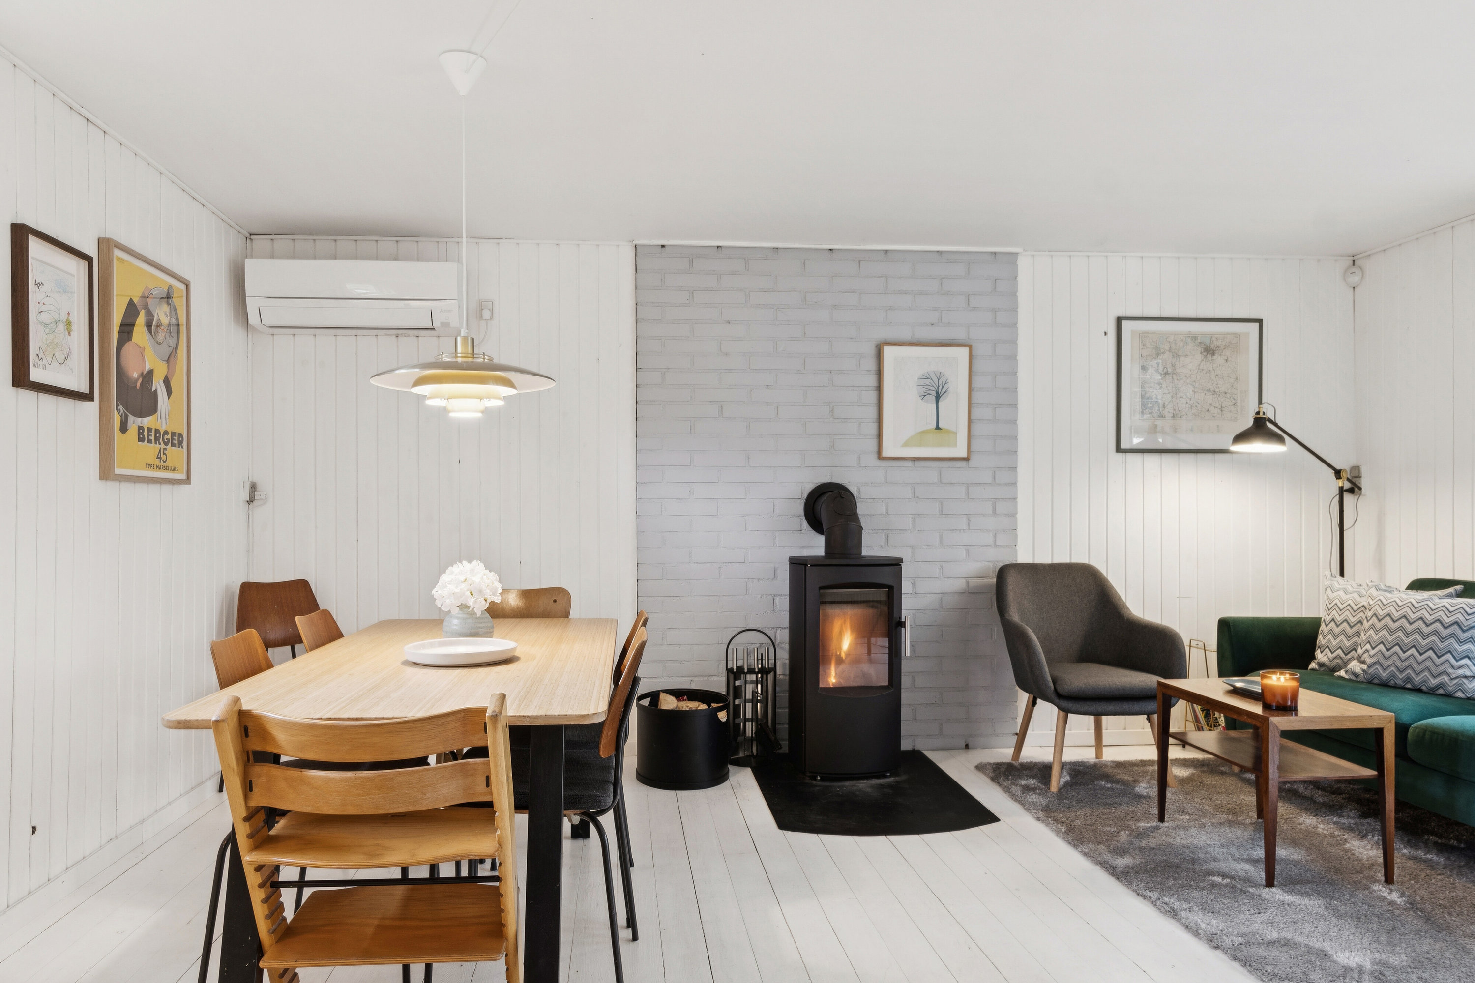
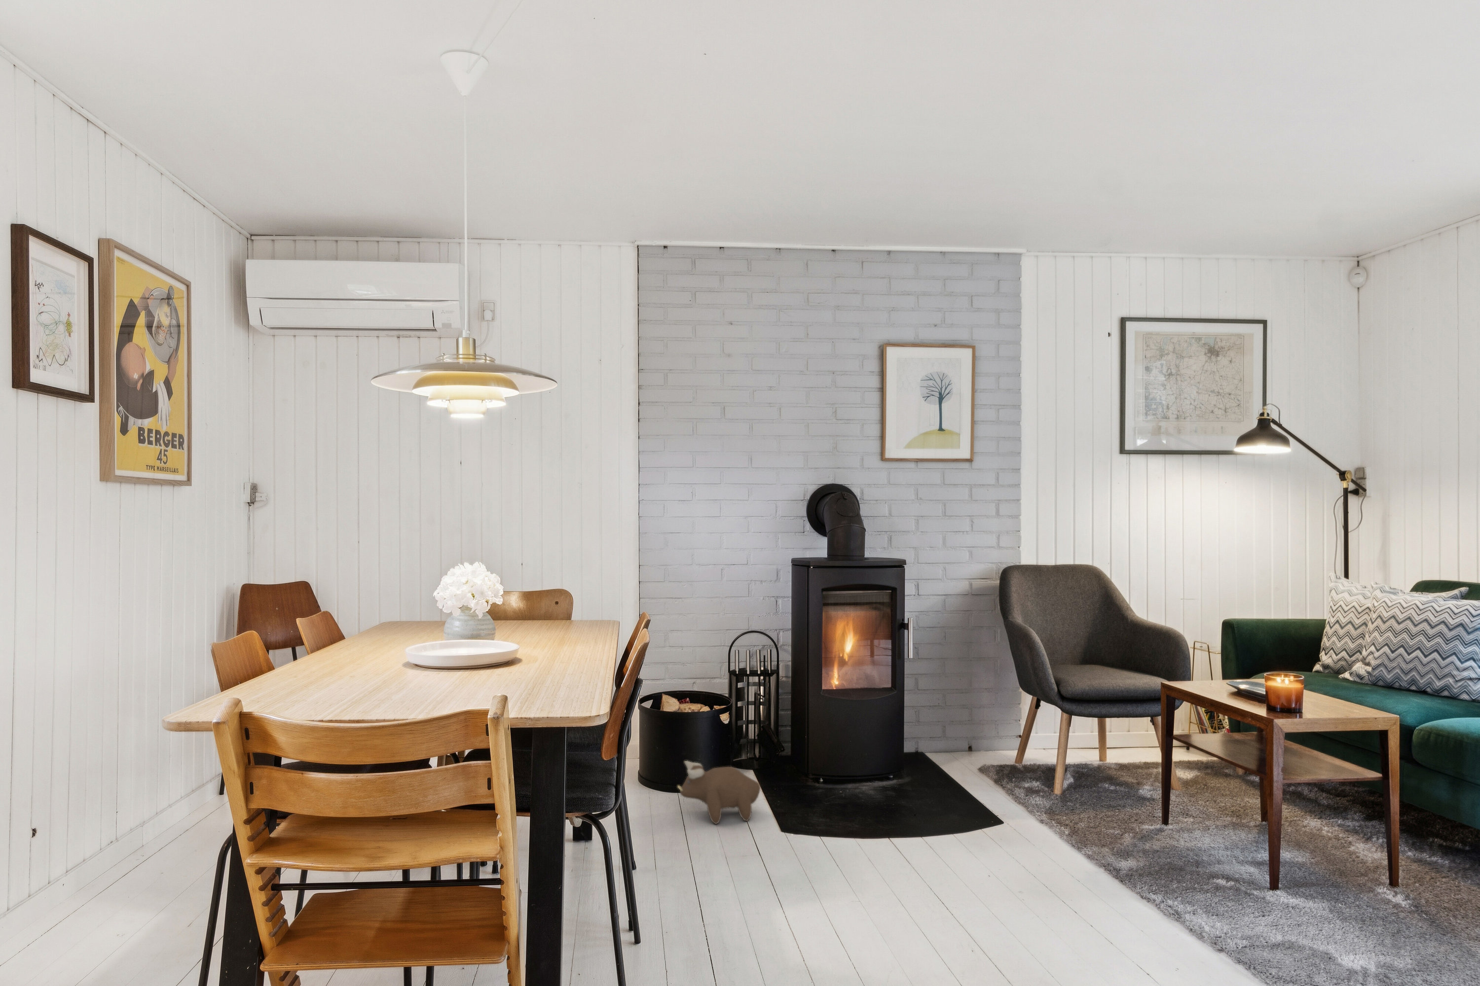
+ plush toy (719, 790)
